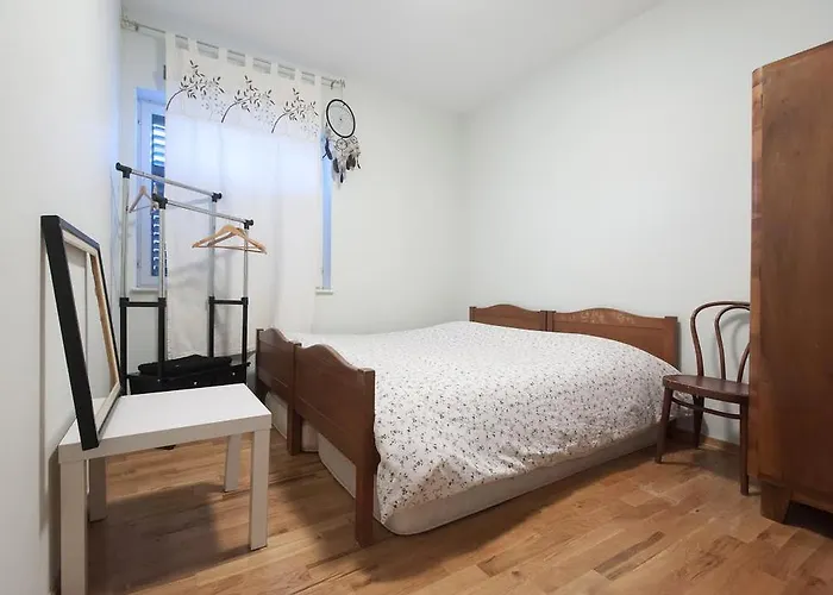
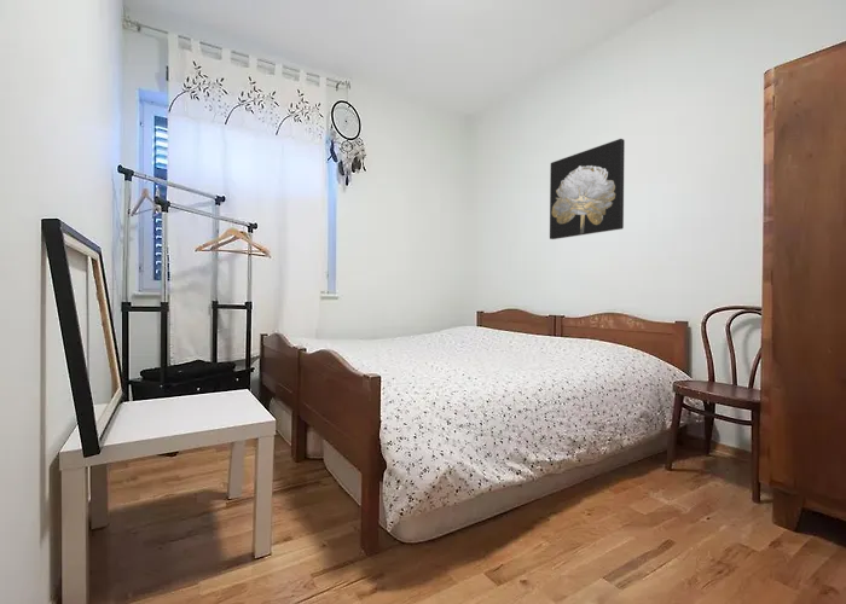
+ wall art (584, 193)
